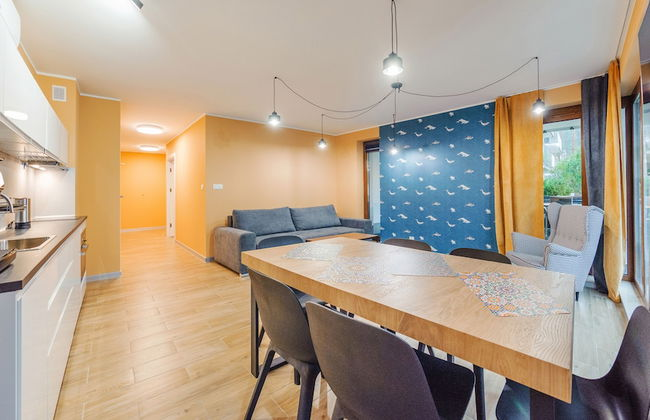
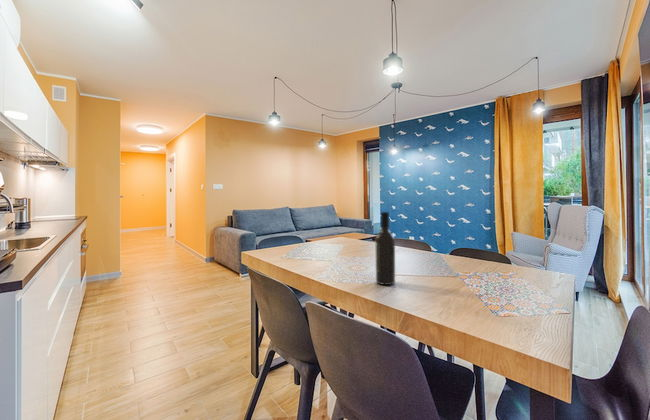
+ wine bottle (385, 247)
